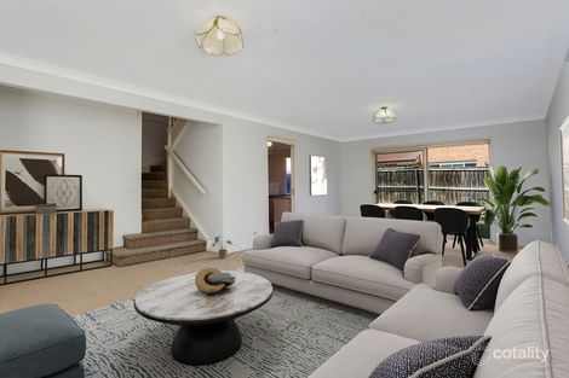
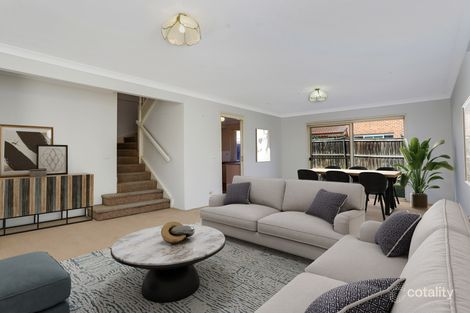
- potted plant (222, 246)
